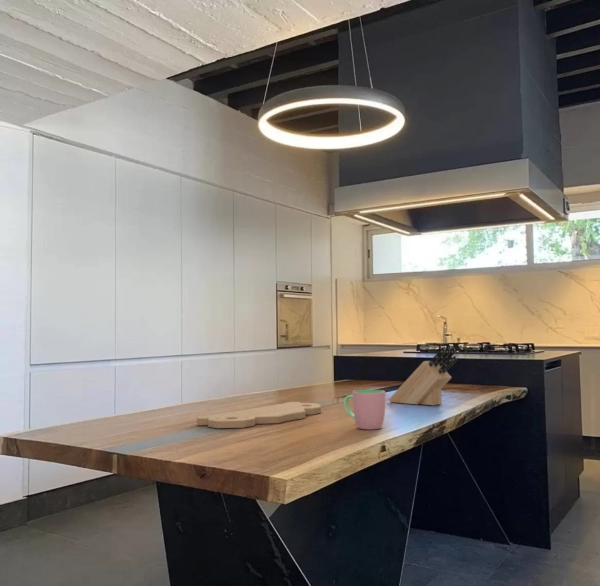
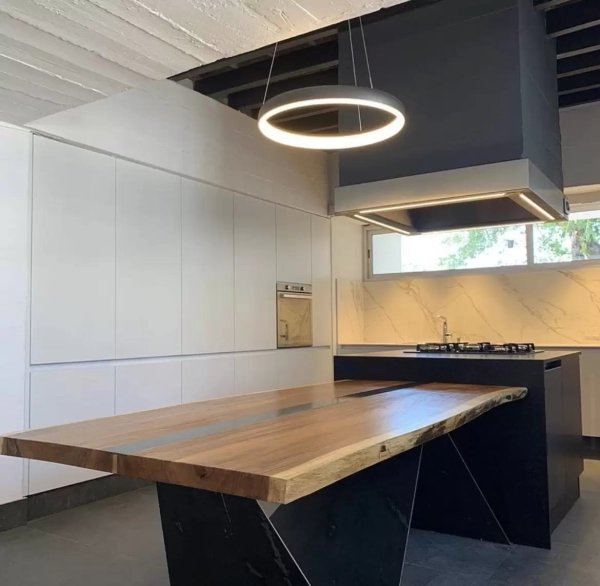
- cutting board (269, 414)
- knife block (423, 374)
- cup (364, 408)
